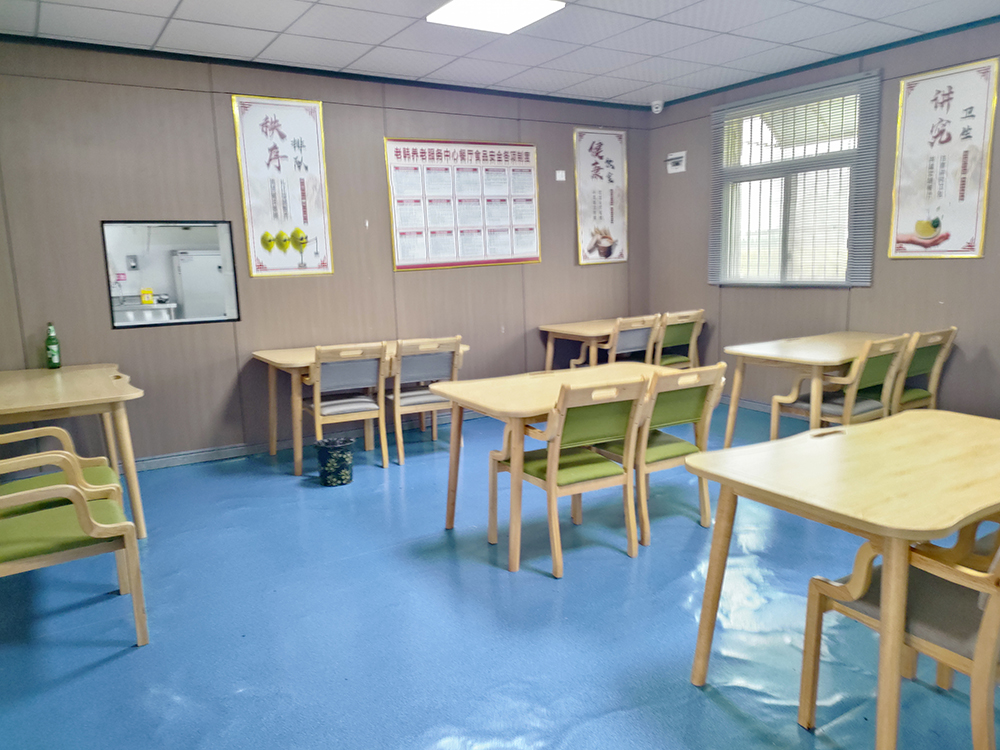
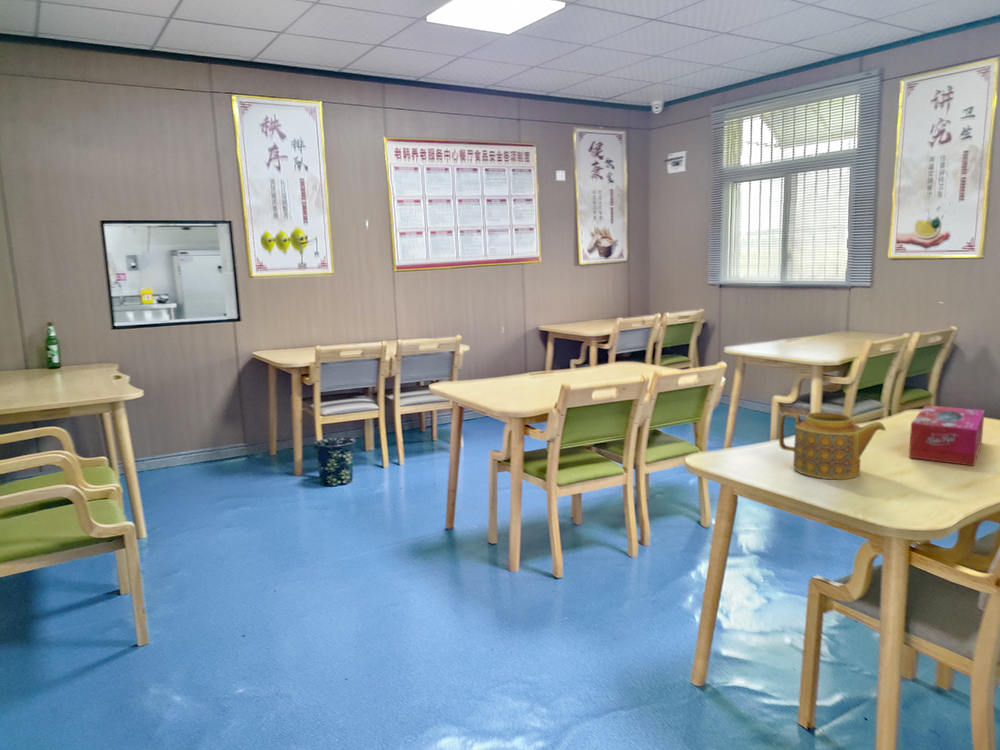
+ teapot (829, 443)
+ tissue box (947, 433)
